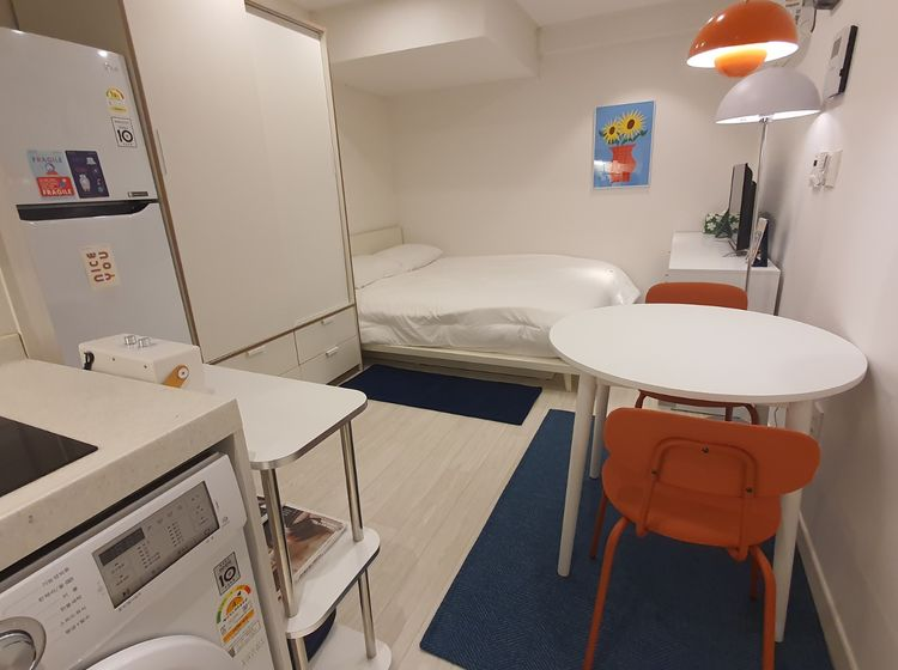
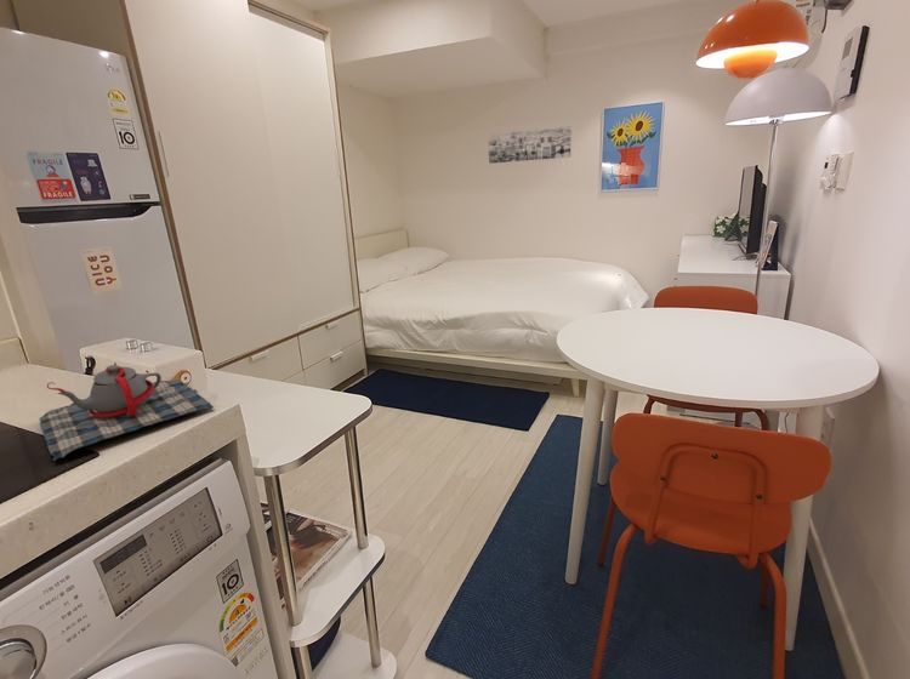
+ teapot (119, 390)
+ wall art (528, 146)
